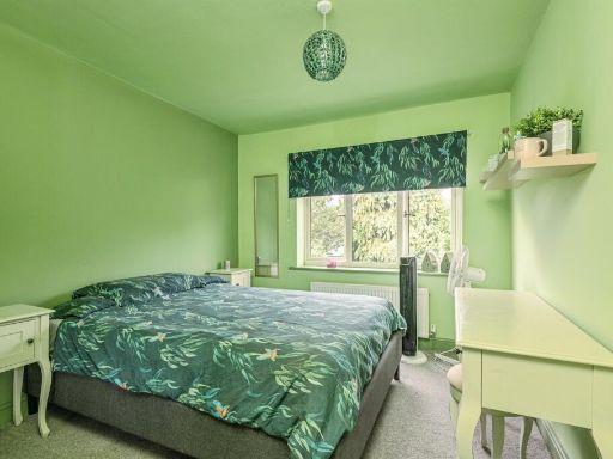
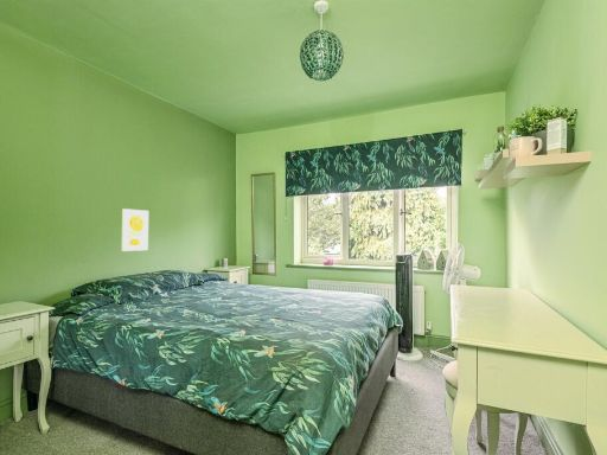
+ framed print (135, 230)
